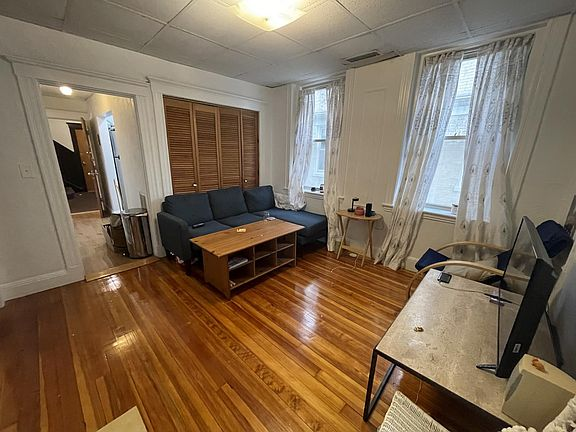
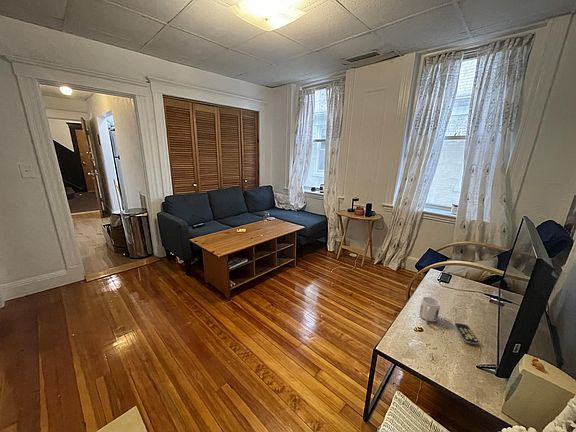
+ mug (429, 310)
+ remote control (466, 333)
